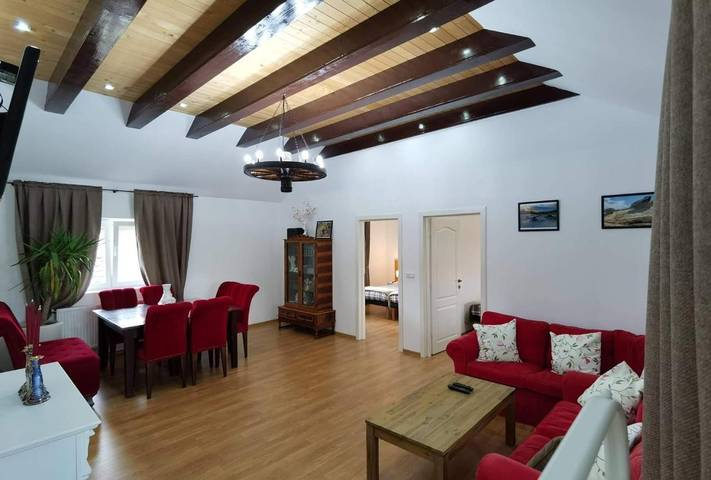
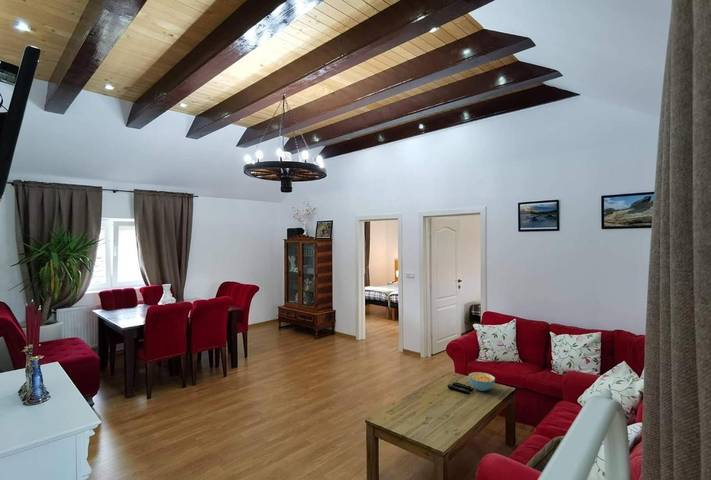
+ cereal bowl (481, 383)
